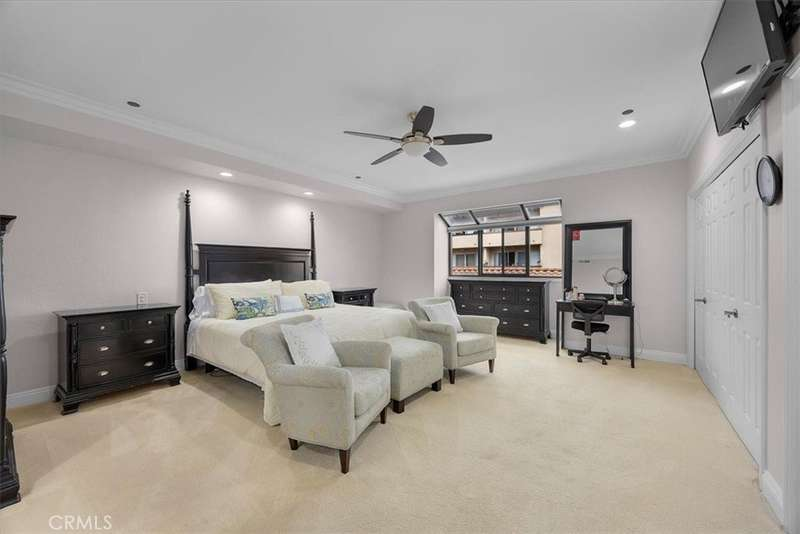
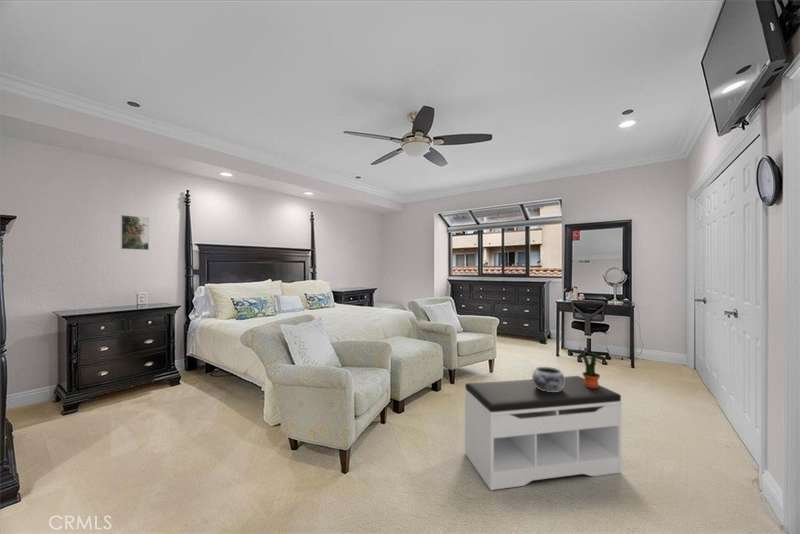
+ bench (539, 425)
+ decorative bowl (548, 378)
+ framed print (135, 232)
+ potted plant (587, 366)
